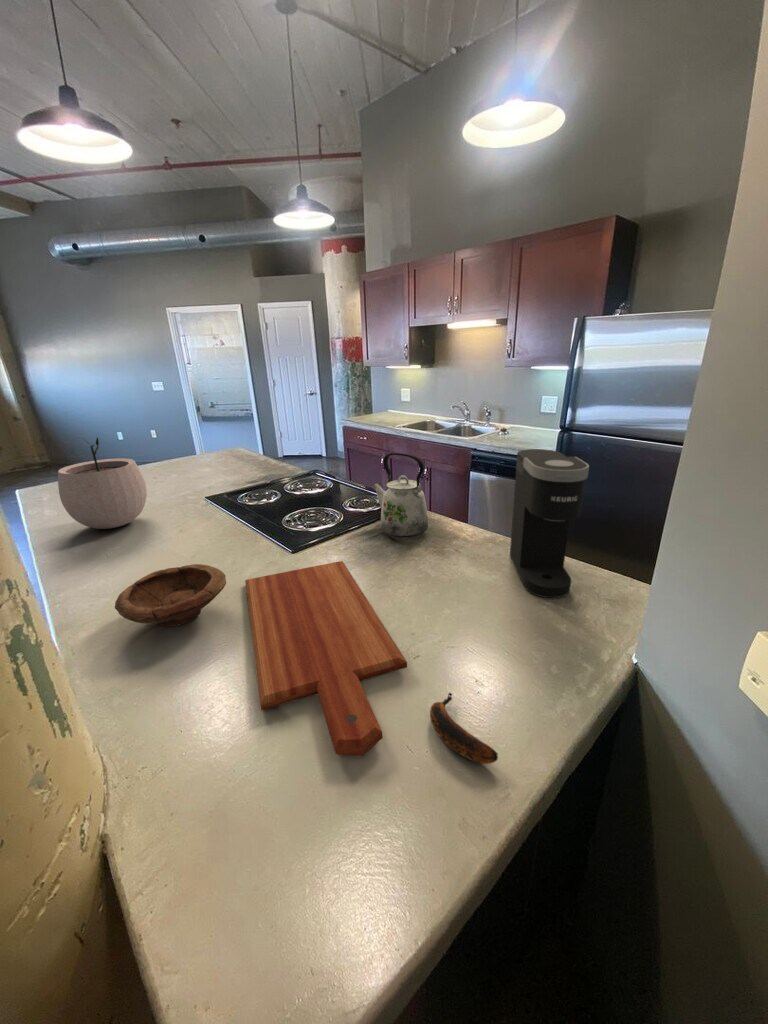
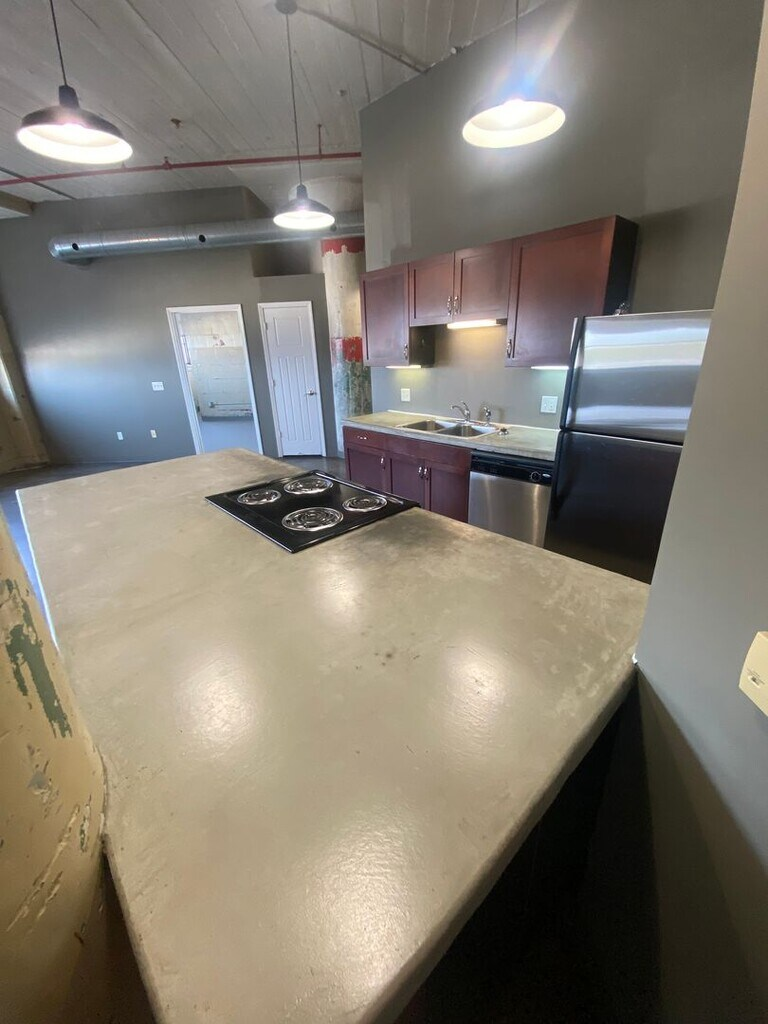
- cutting board (313, 620)
- coffee maker (543, 516)
- banana (460, 726)
- plant pot (102, 482)
- kettle (396, 492)
- bowl (175, 600)
